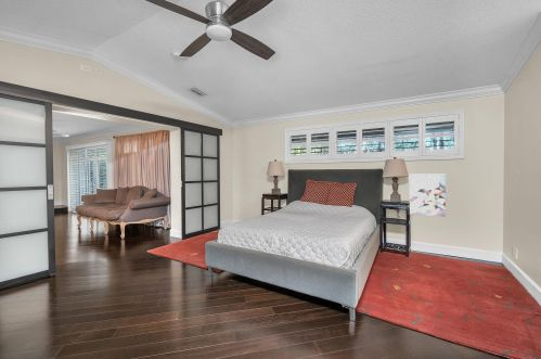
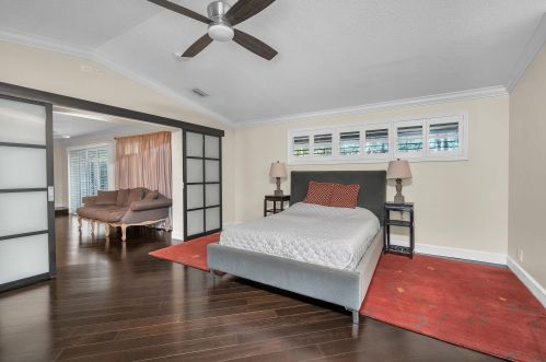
- wall art (426, 194)
